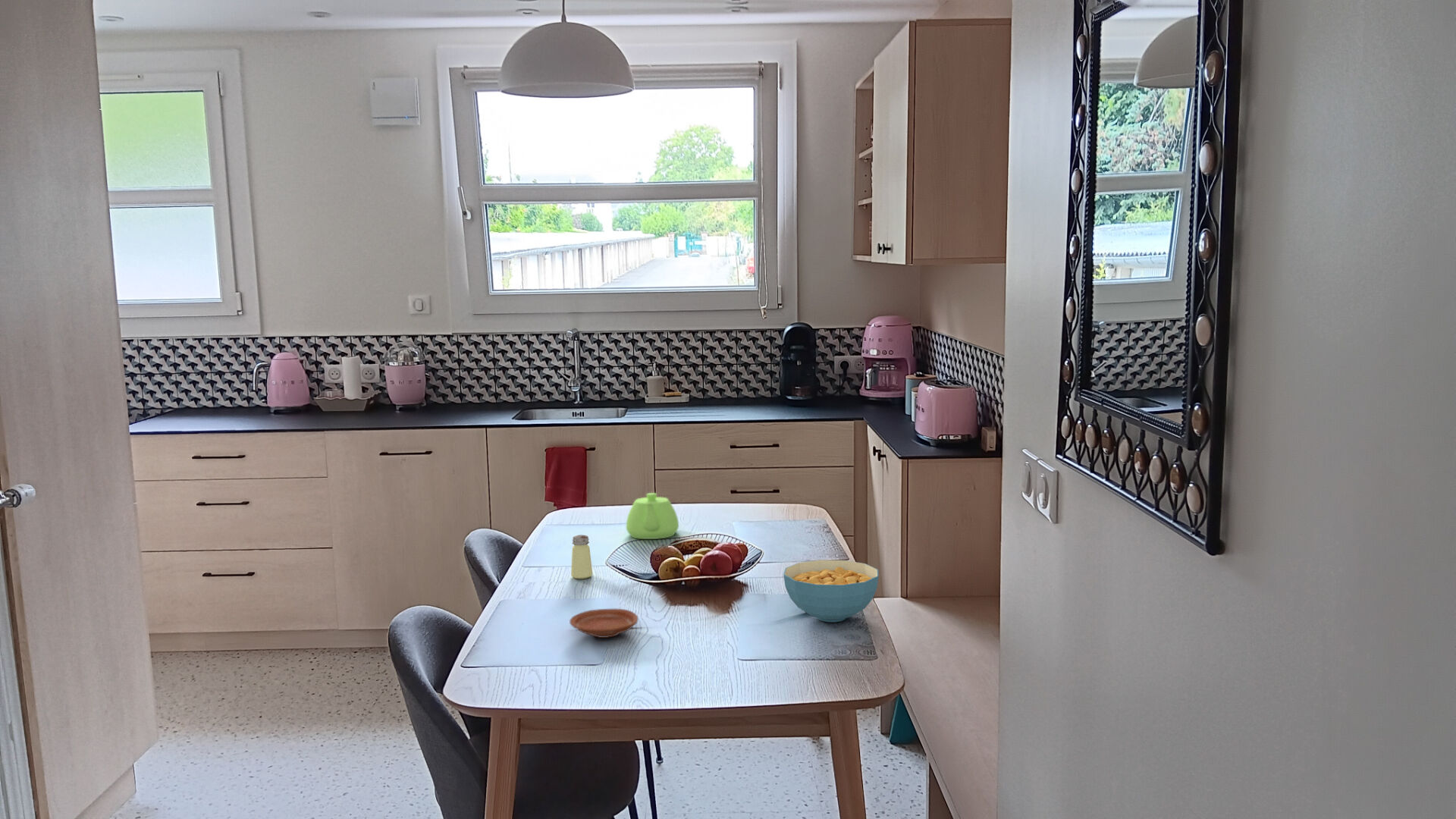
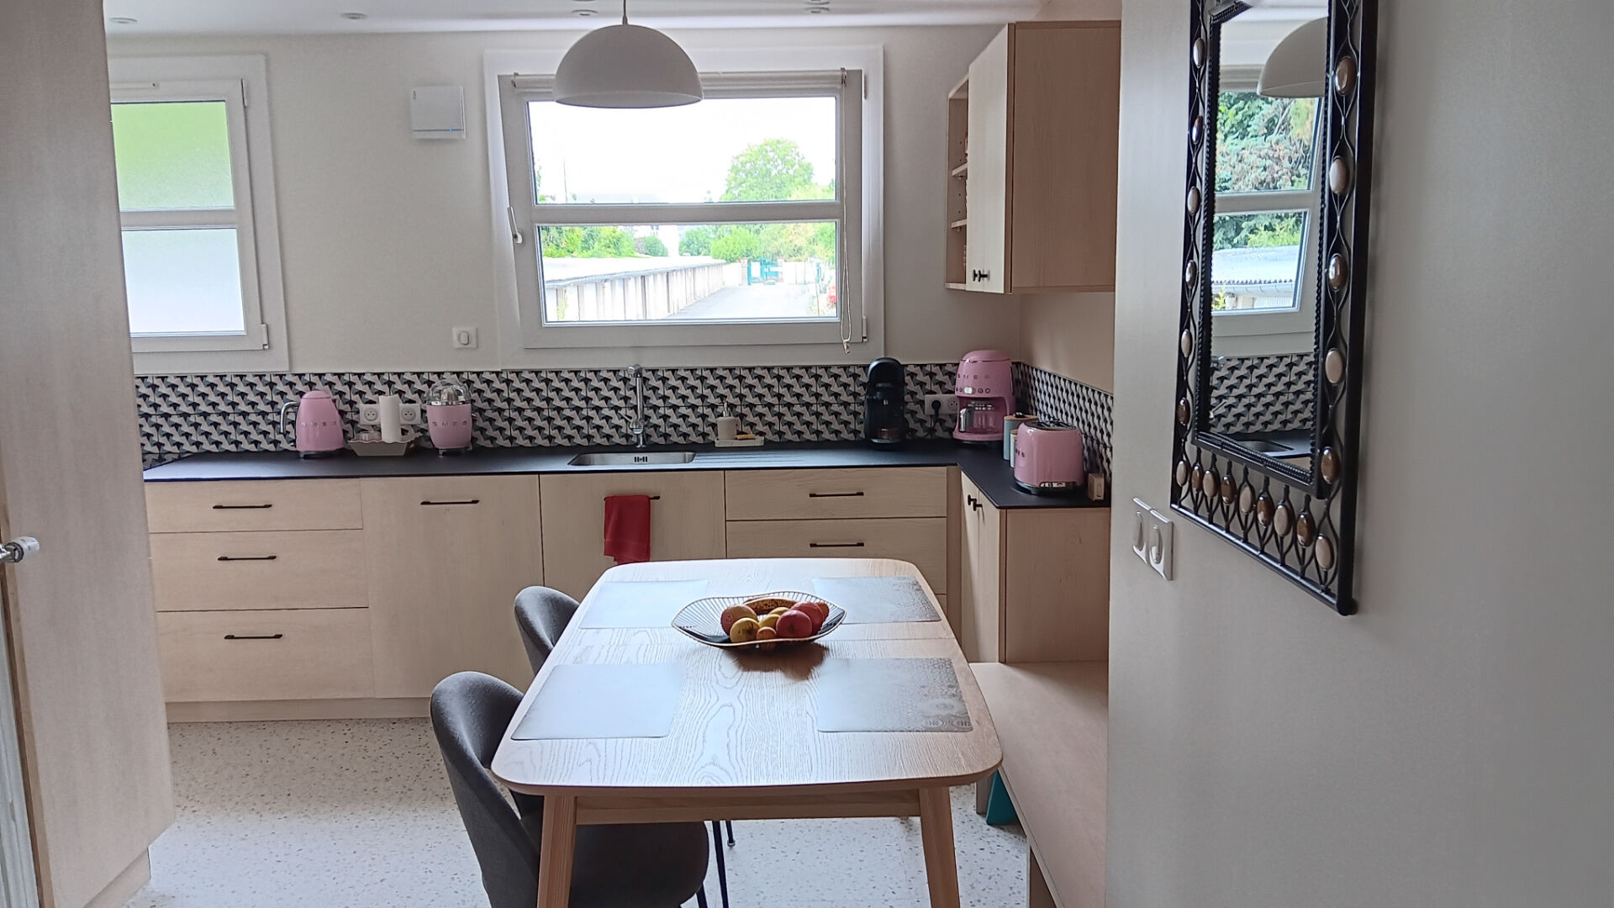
- cereal bowl (831, 595)
- teapot (651, 514)
- saltshaker (581, 556)
- plate (604, 626)
